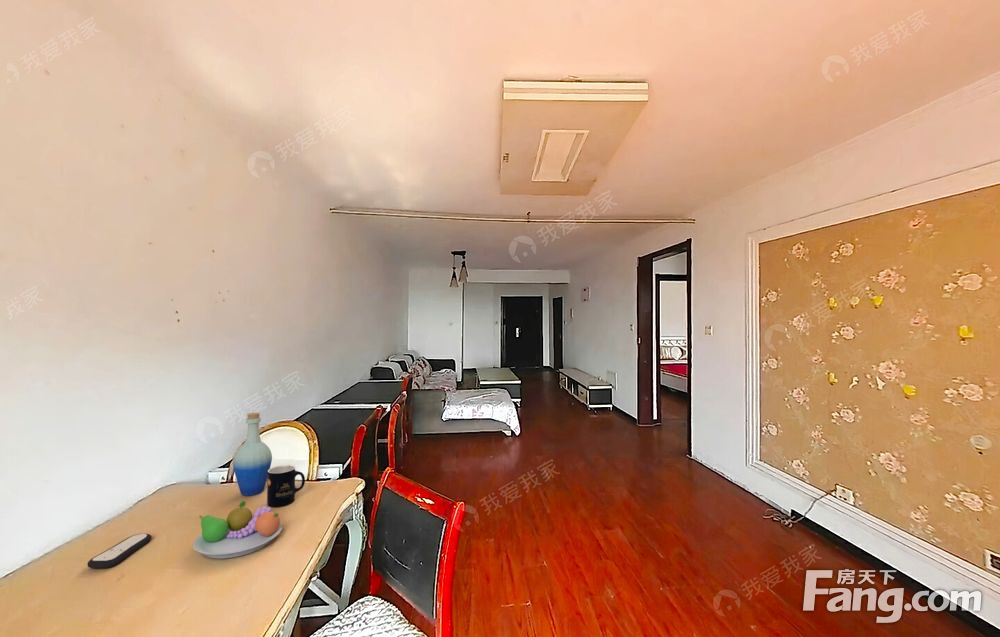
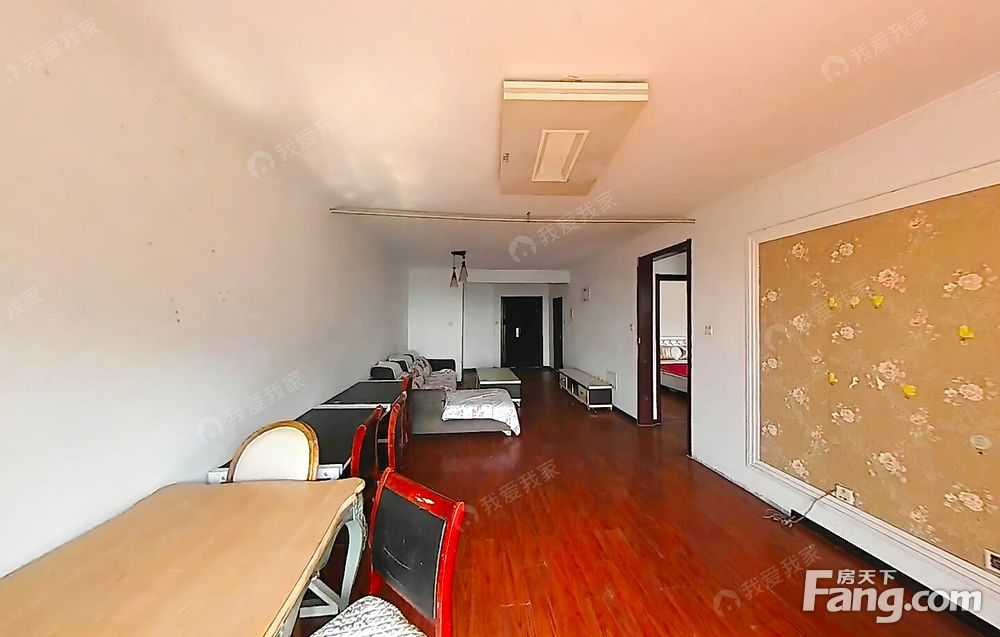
- mug (285, 484)
- bottle (252, 452)
- fruit bowl (237, 526)
- remote control (122, 549)
